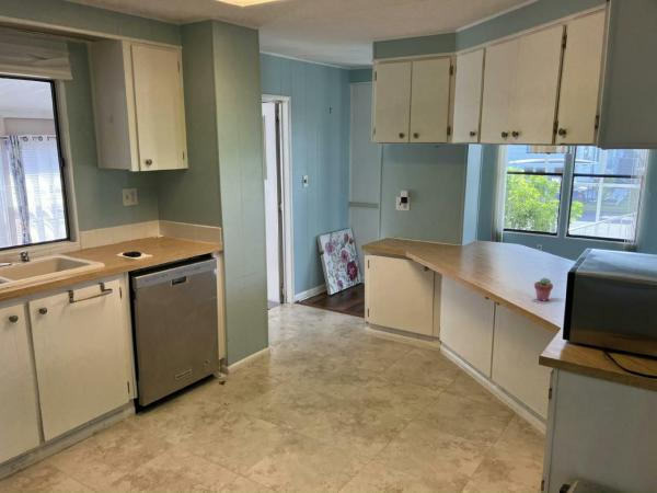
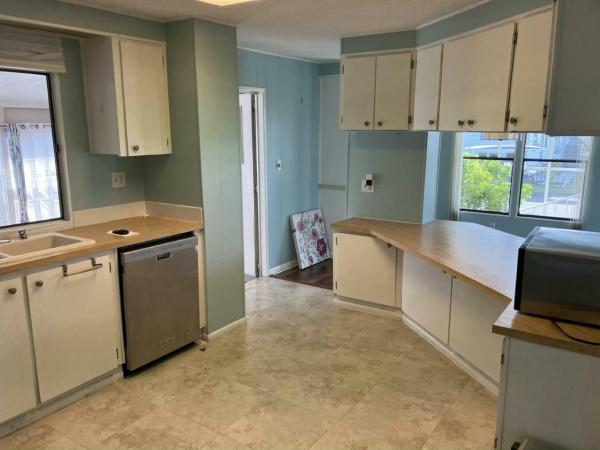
- potted succulent (543, 288)
